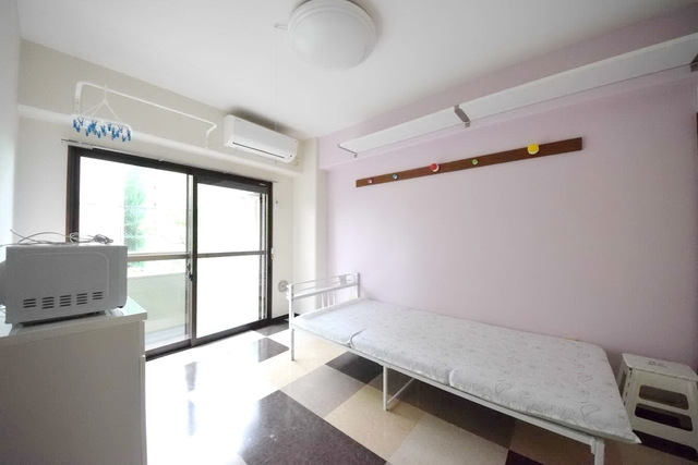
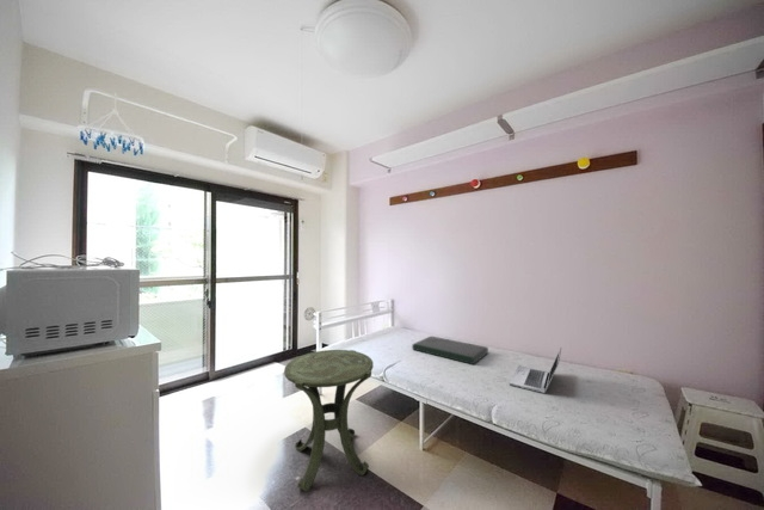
+ laptop (534, 368)
+ side table (329, 411)
+ cushion (449, 348)
